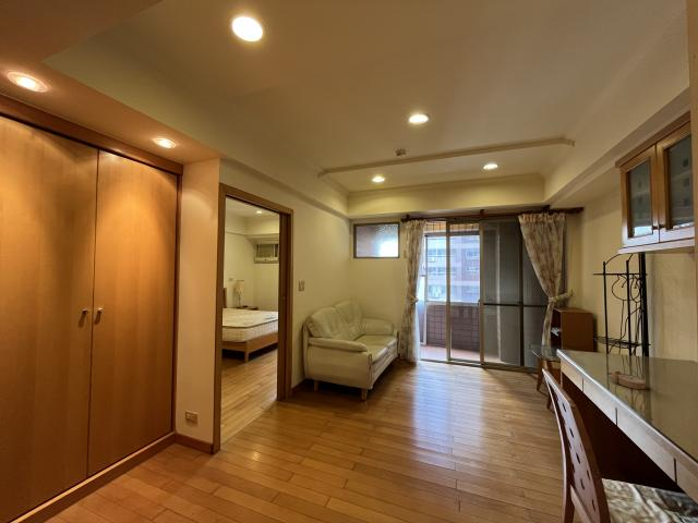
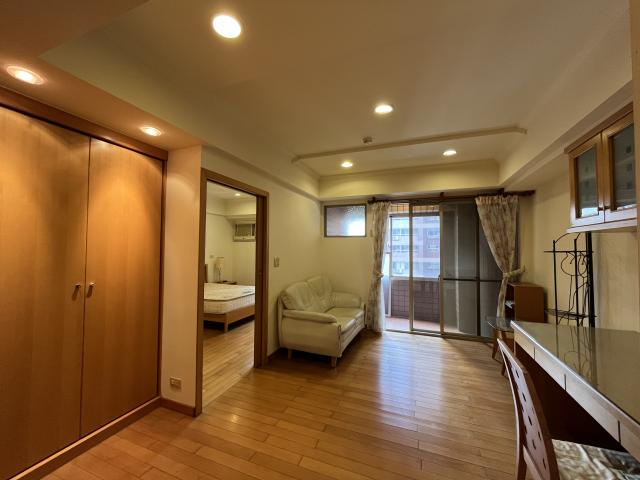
- alarm clock (625, 378)
